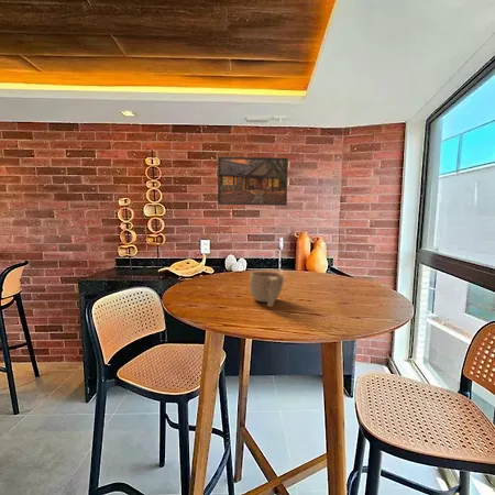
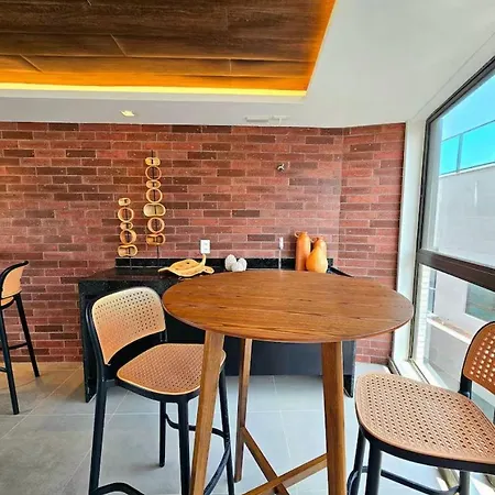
- cup (266, 288)
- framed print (252, 180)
